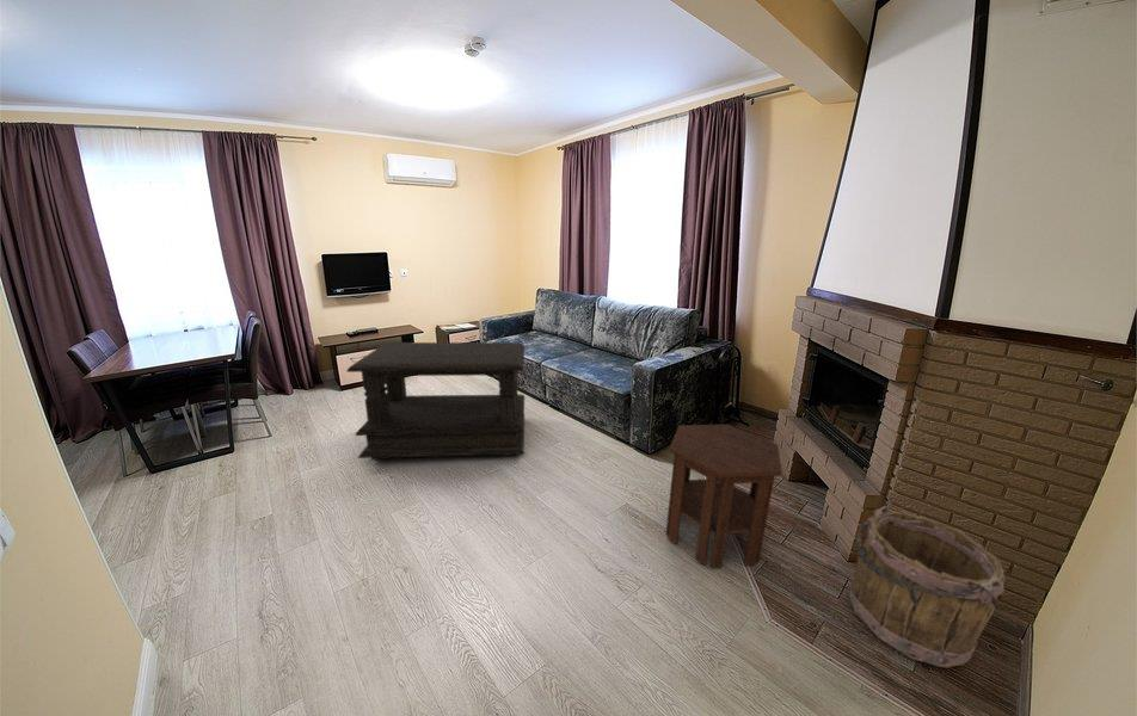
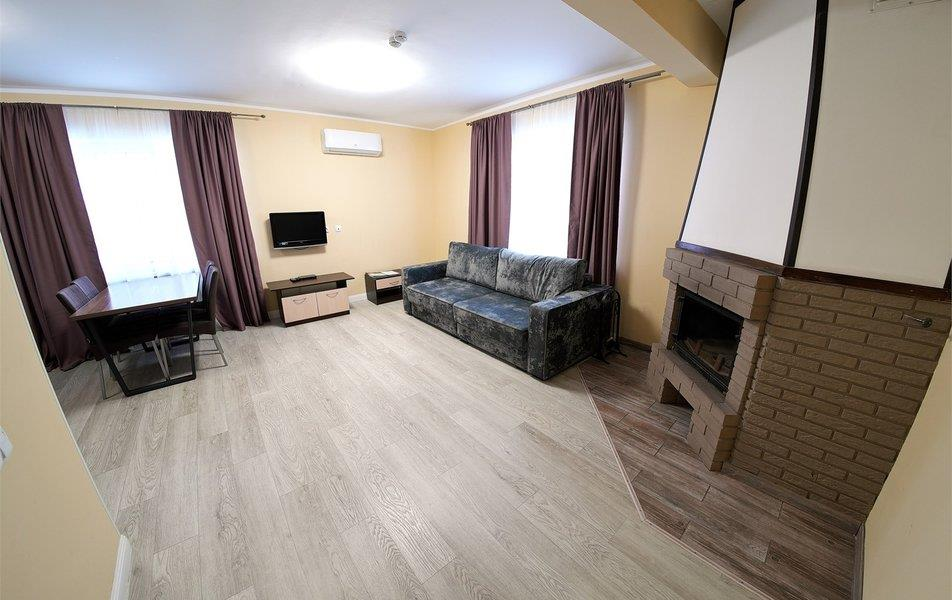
- side table (718, 490)
- coffee table (449, 397)
- bucket (916, 584)
